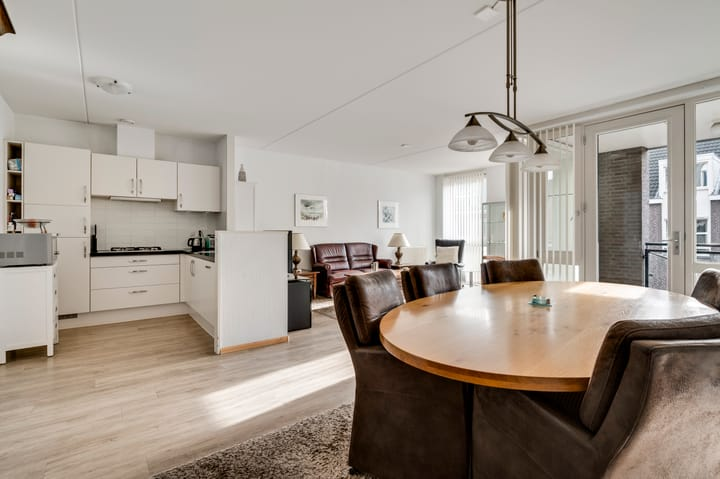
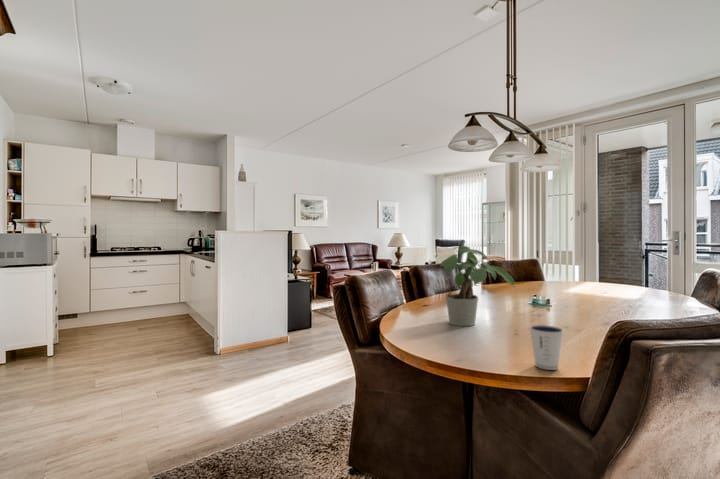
+ potted plant (469, 285)
+ dixie cup (546, 347)
